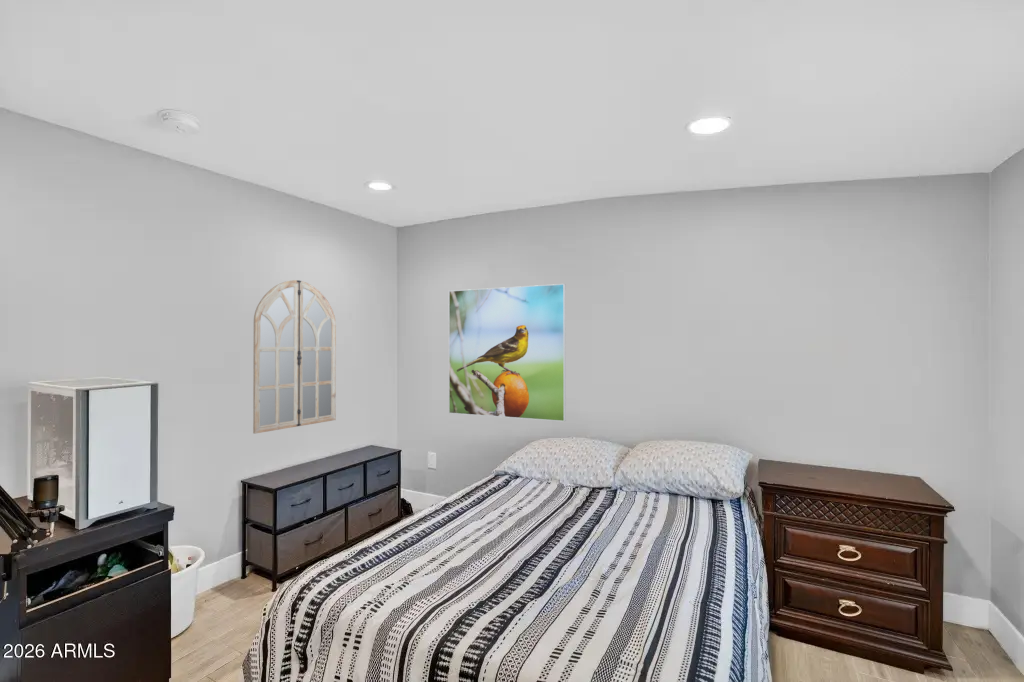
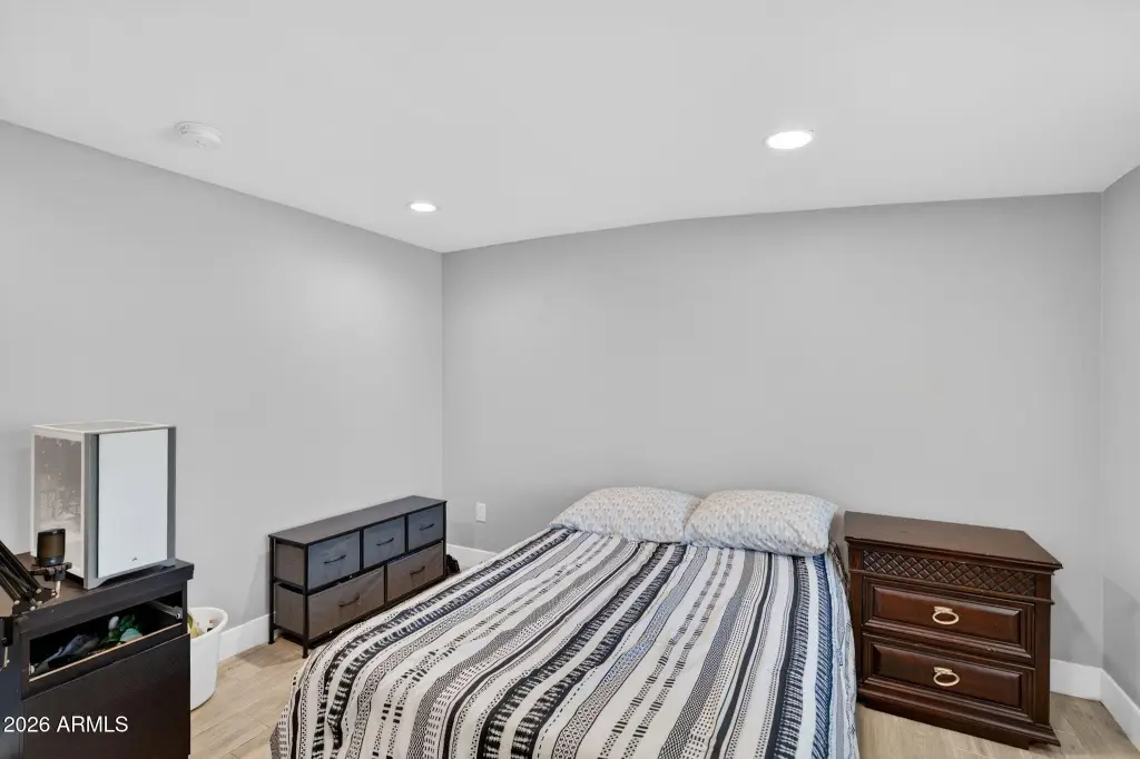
- home mirror (299, 353)
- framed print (504, 352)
